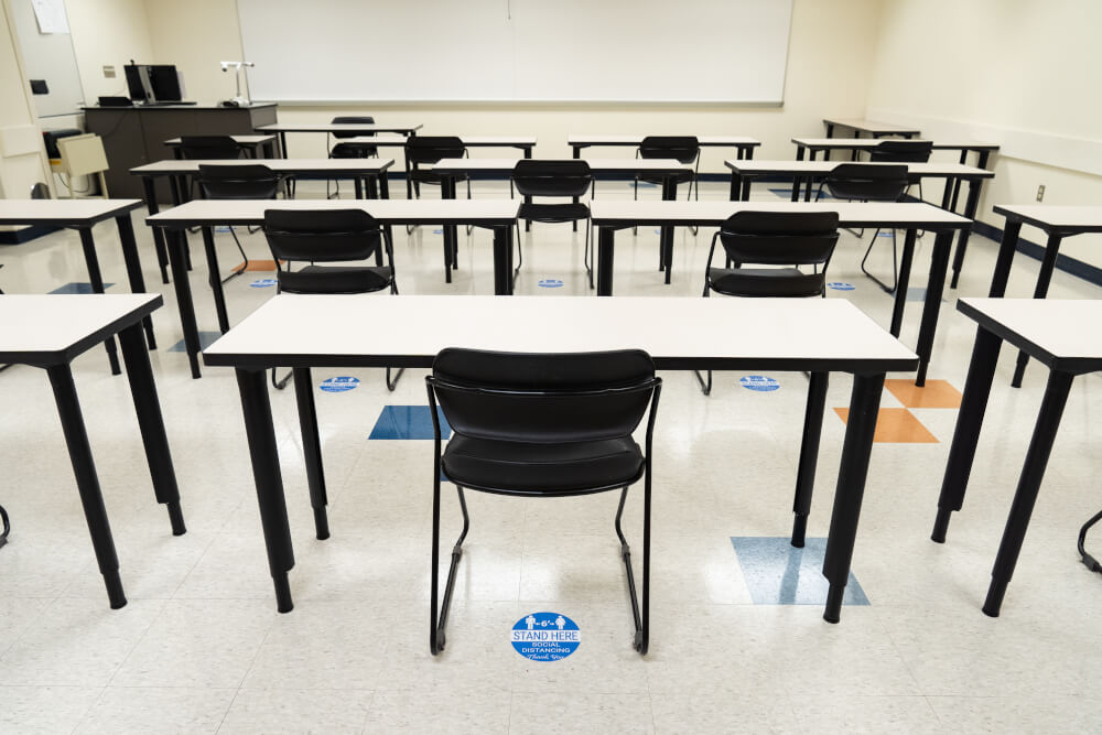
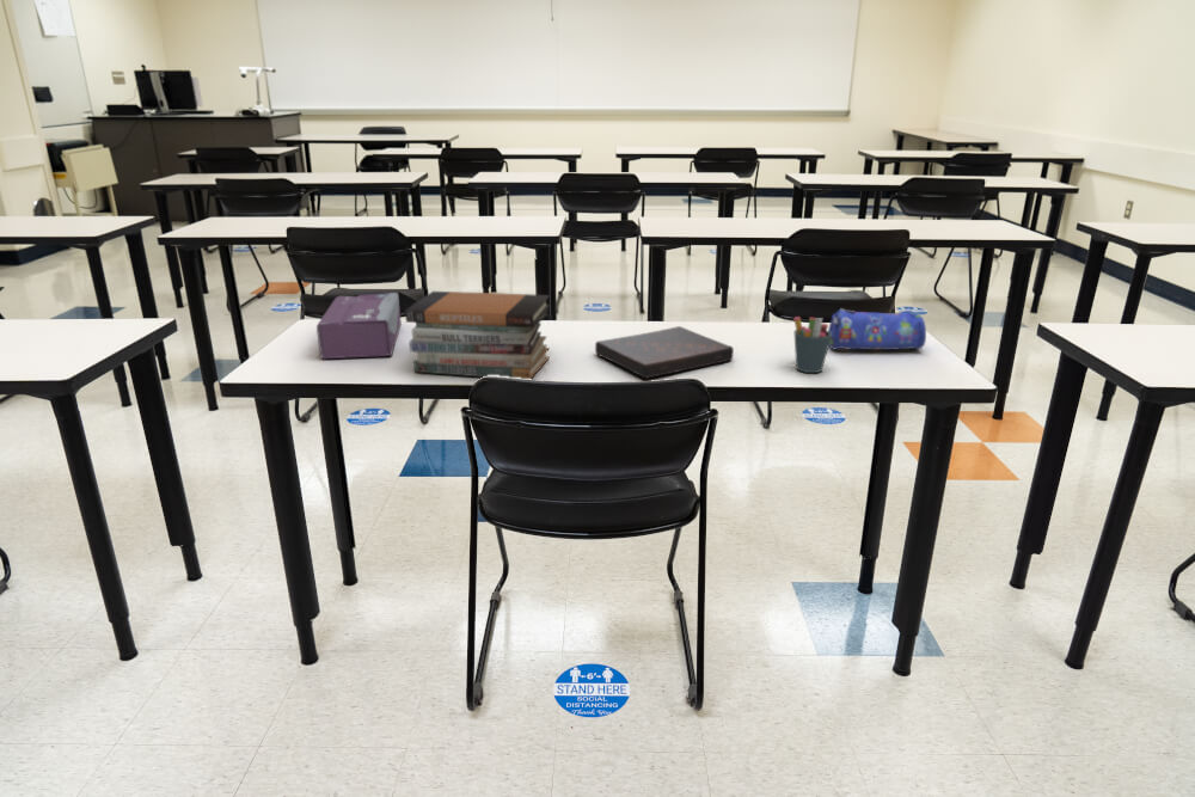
+ book (663, 350)
+ tissue box (361, 323)
+ pen holder (811, 341)
+ book stack (479, 333)
+ pencil case (875, 330)
